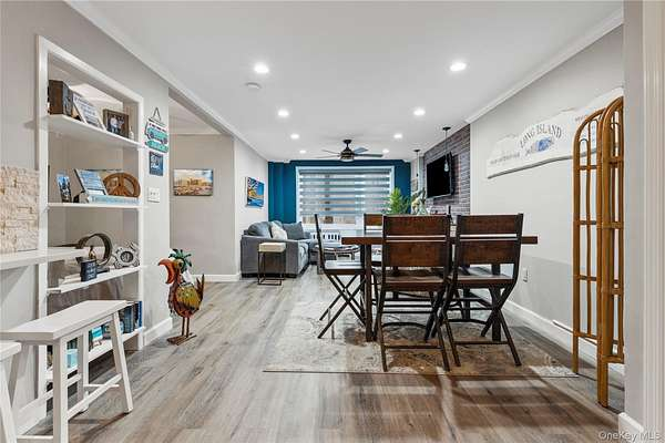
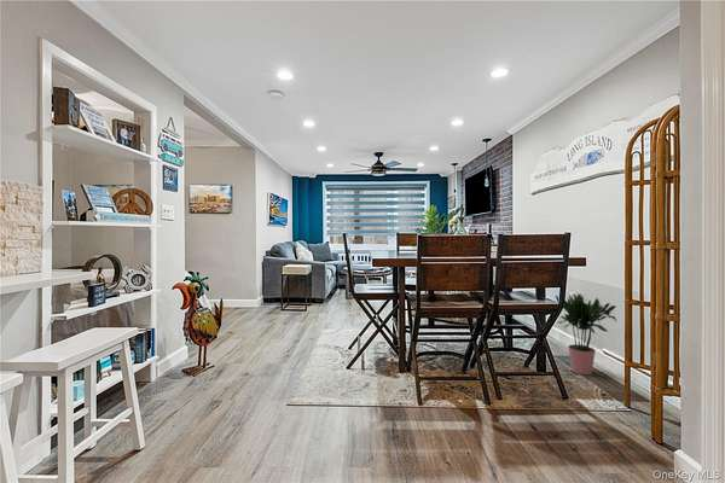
+ potted plant (590, 332)
